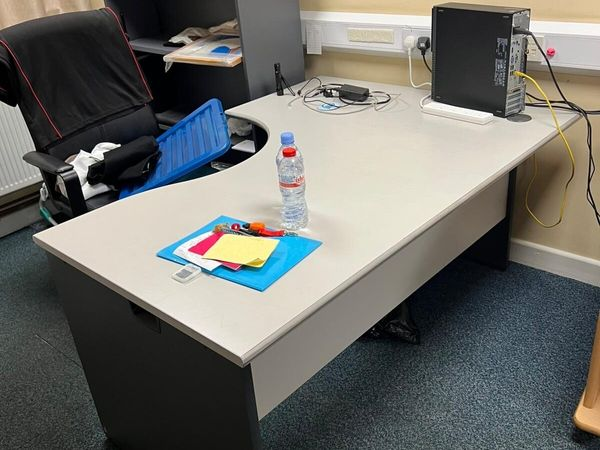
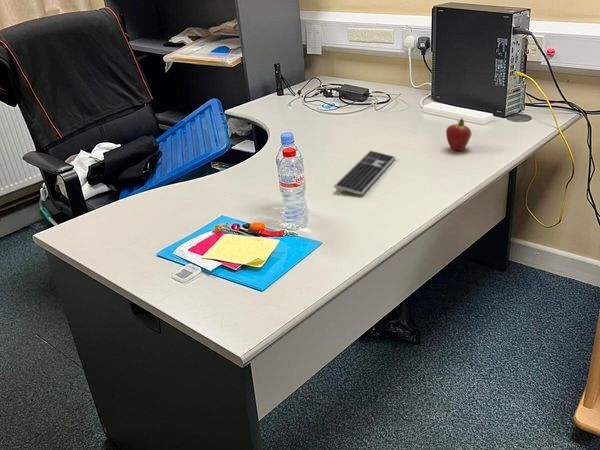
+ keyboard (366, 171)
+ fruit (459, 132)
